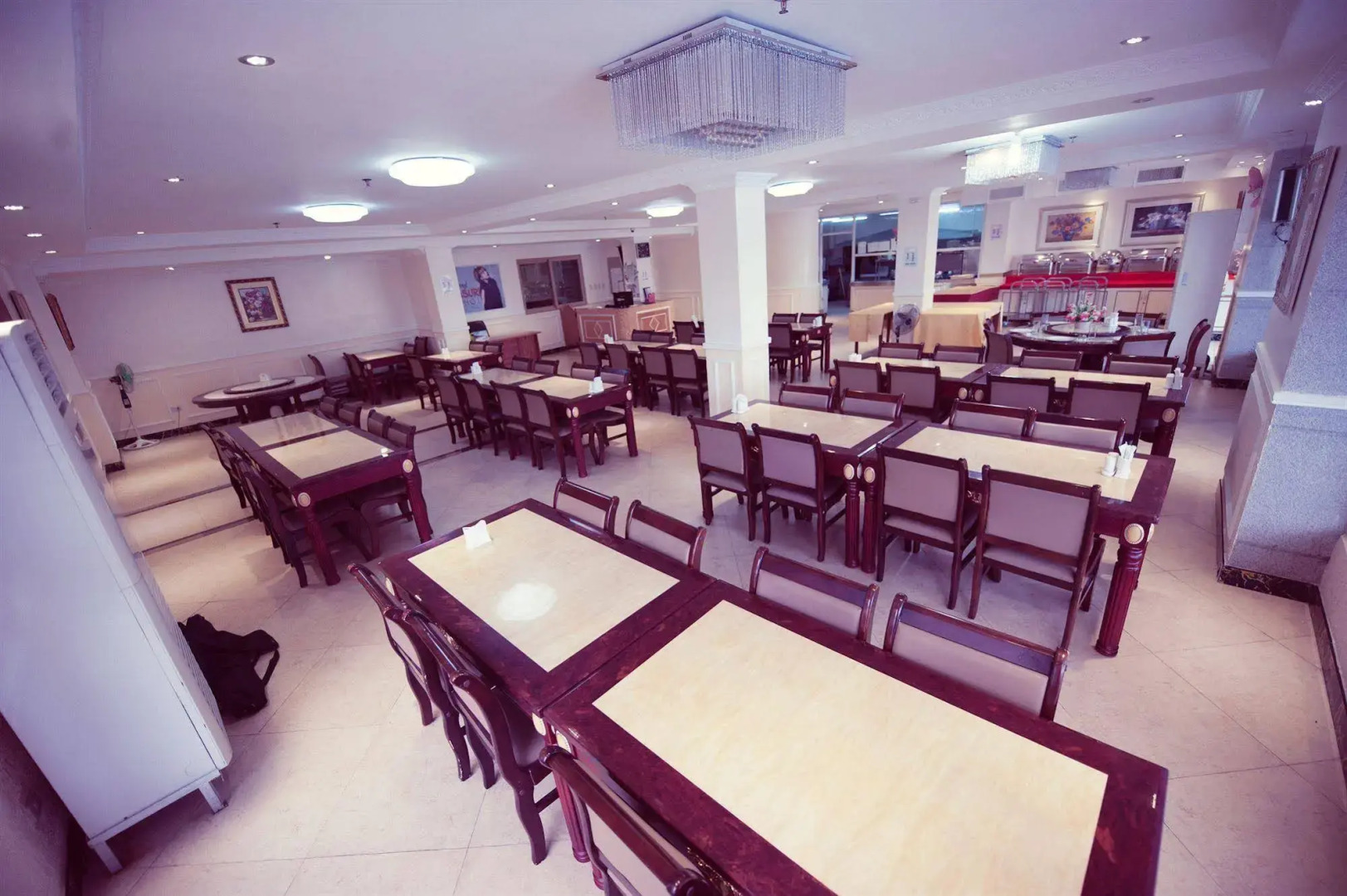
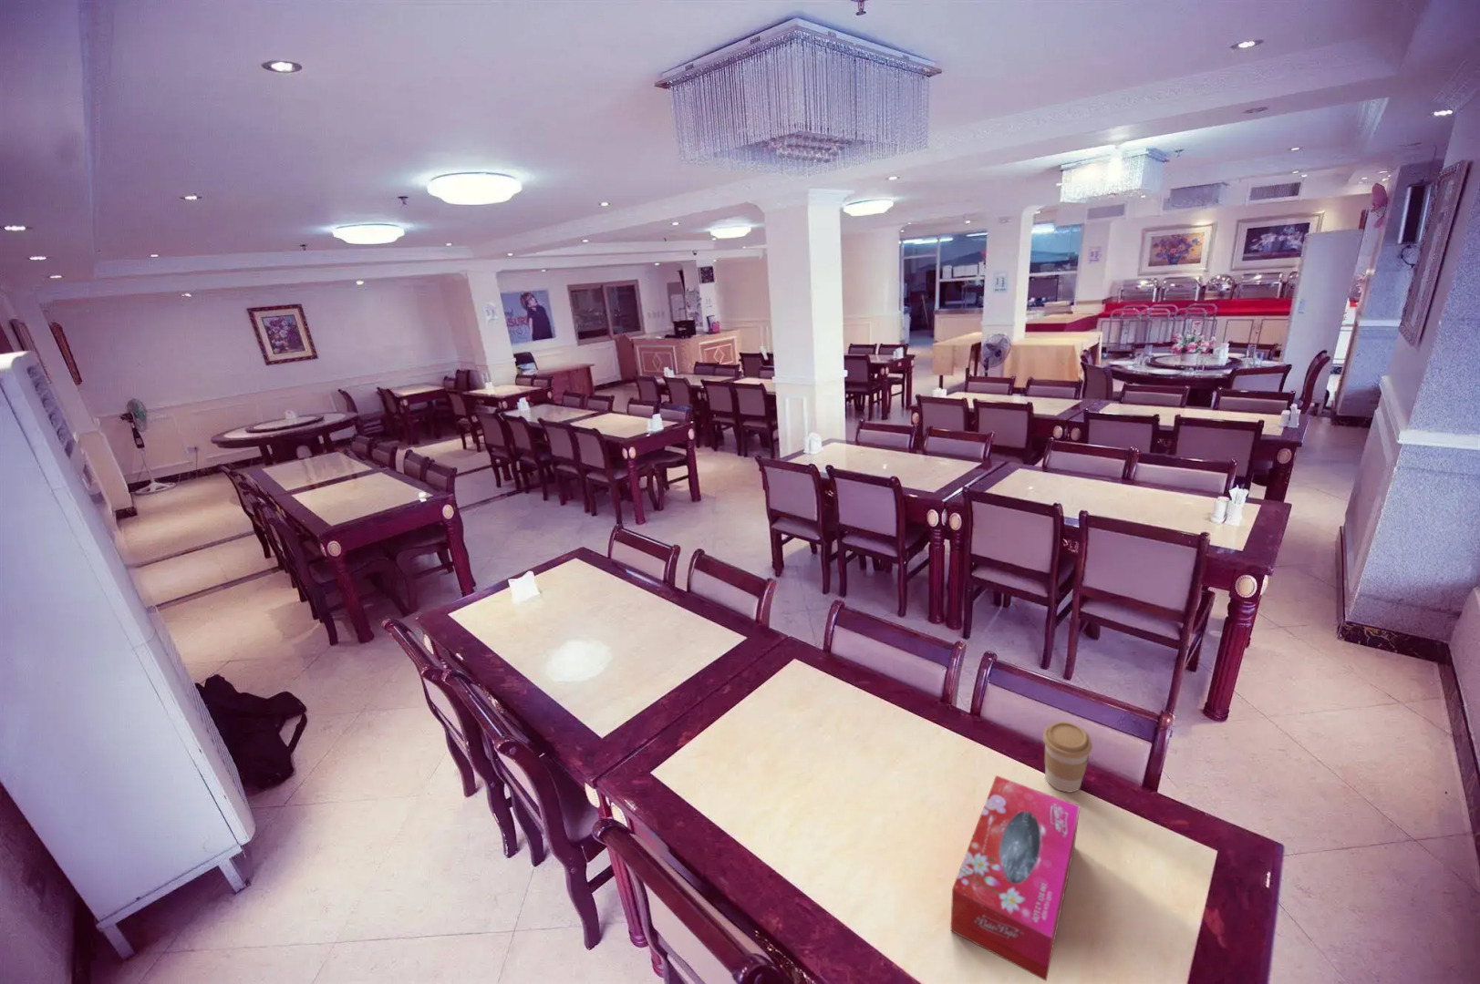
+ coffee cup (1065, 757)
+ tissue box (1017, 865)
